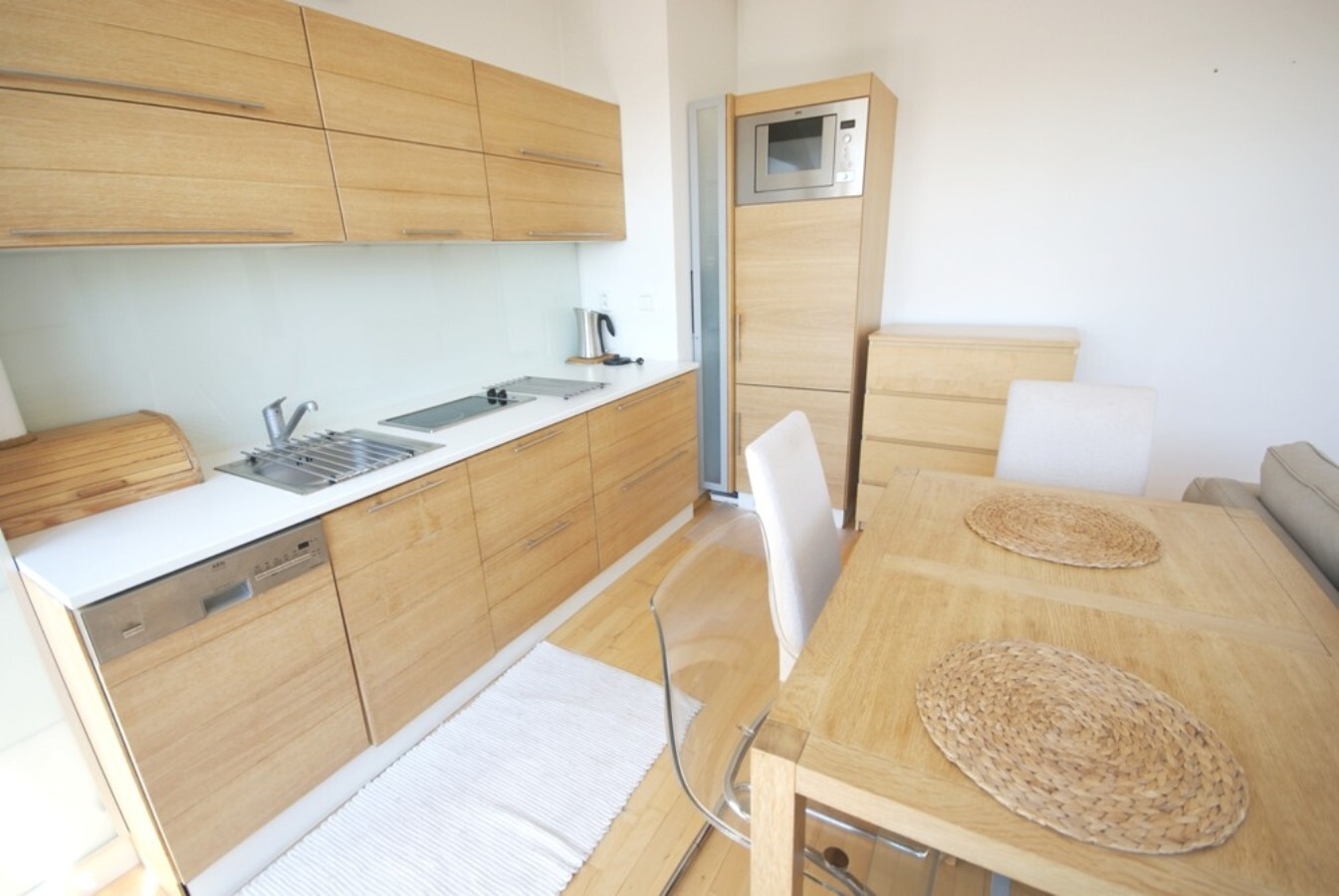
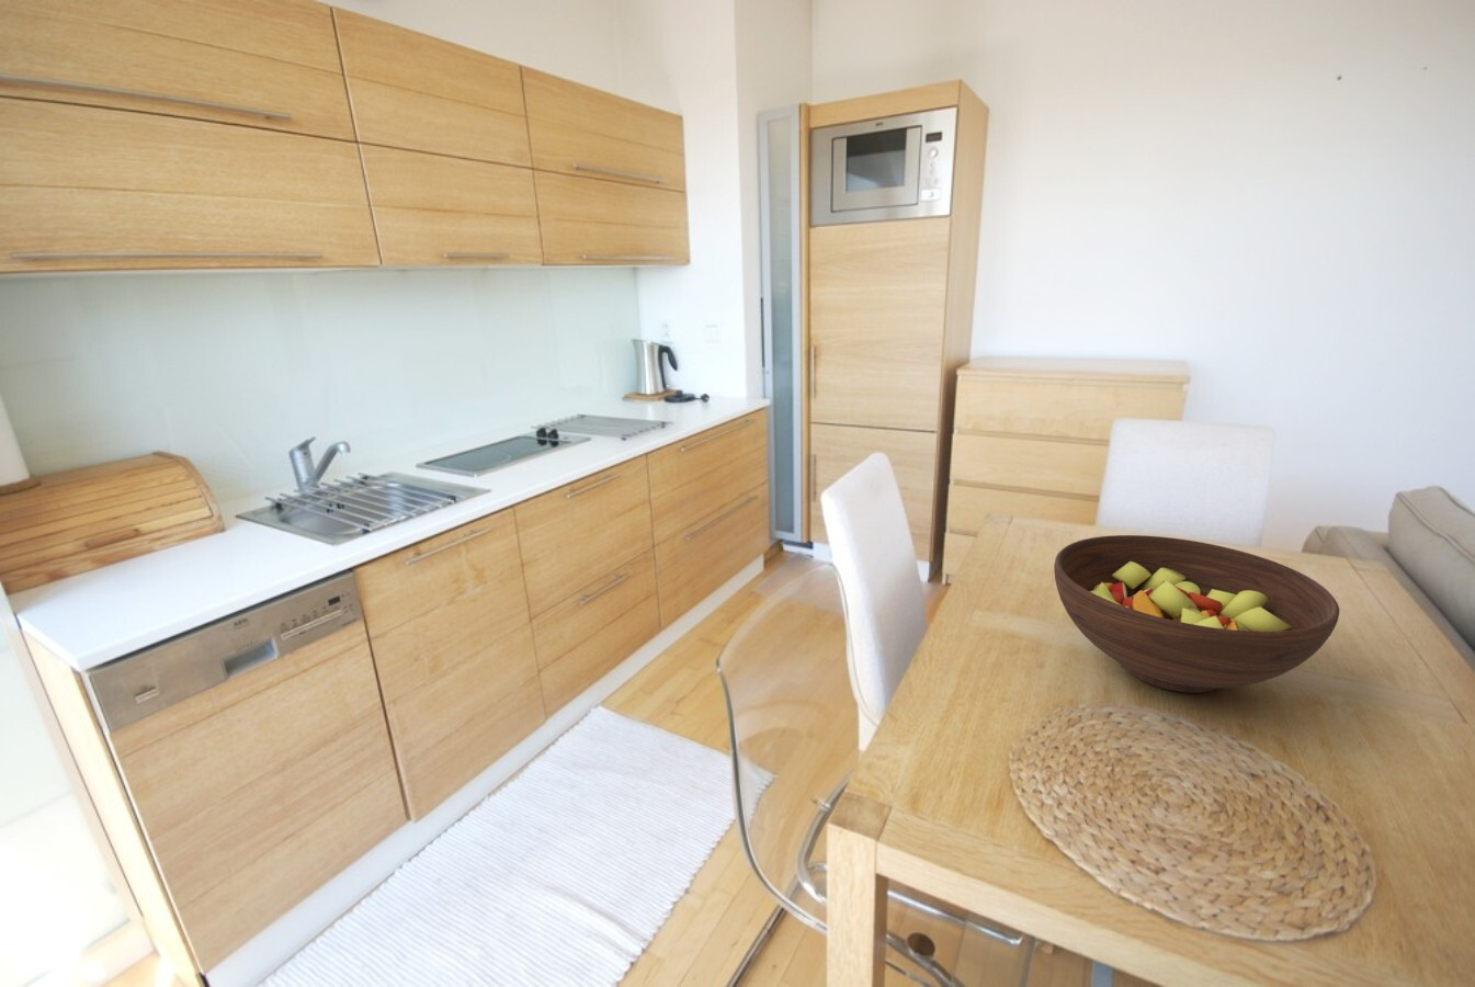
+ fruit bowl (1174, 623)
